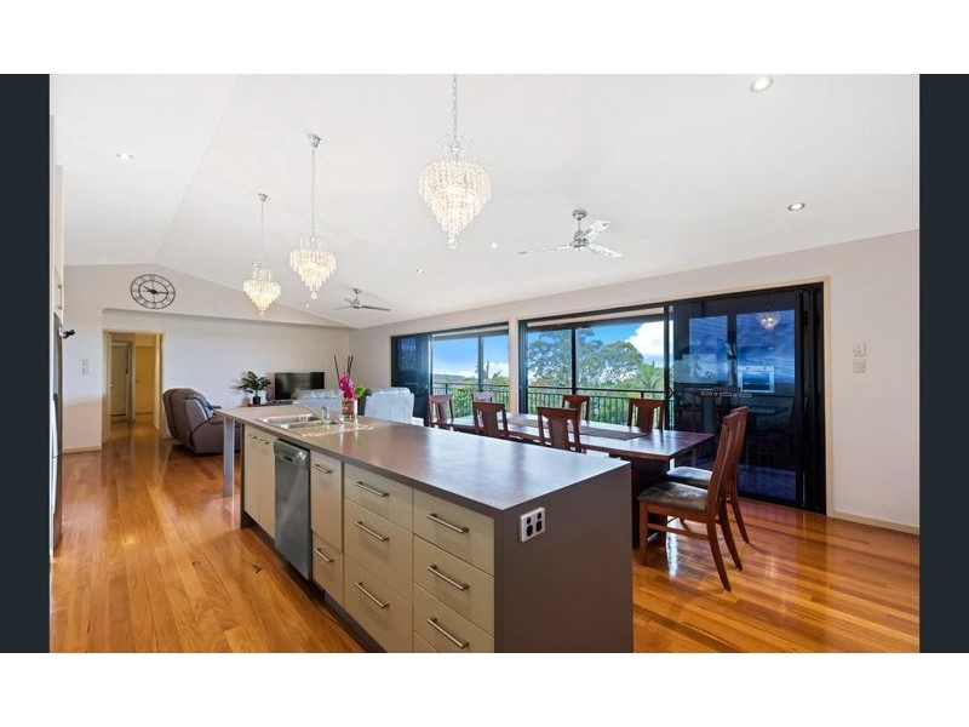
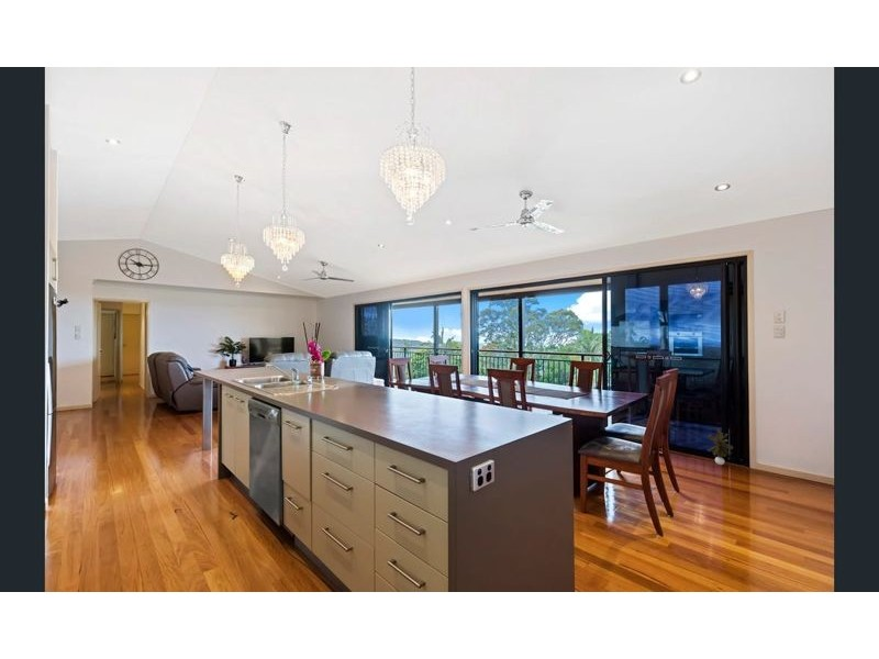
+ potted plant (719, 447)
